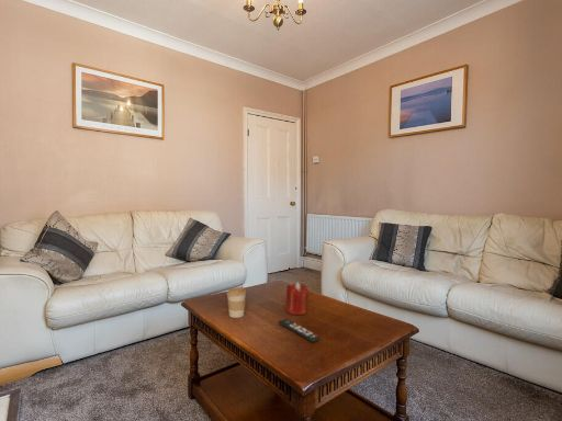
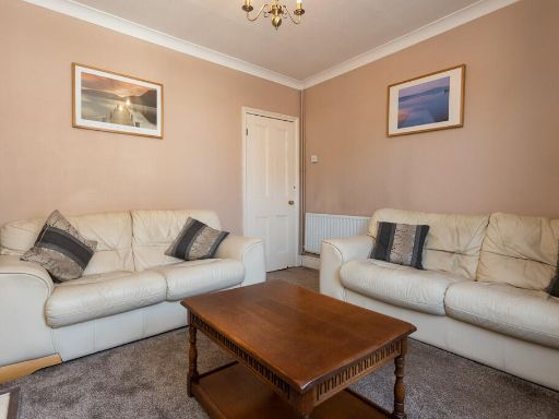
- coffee cup (236, 301)
- remote control (297, 329)
- candle (296, 296)
